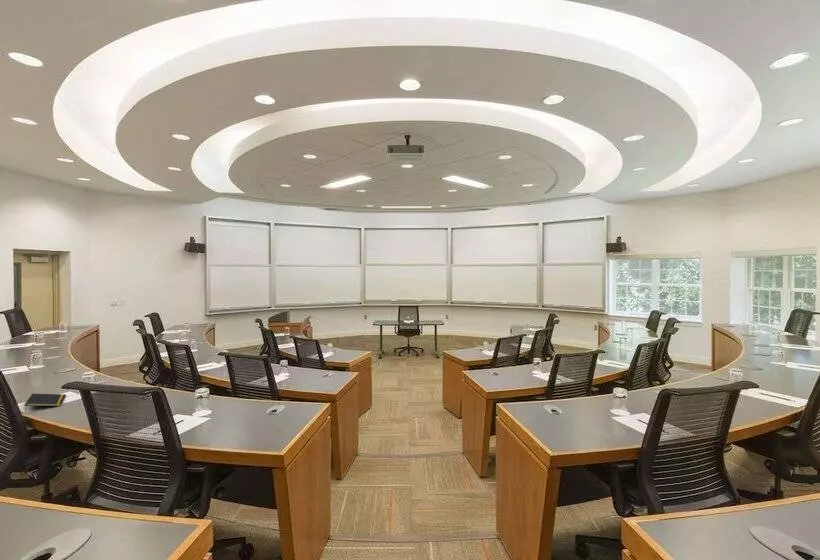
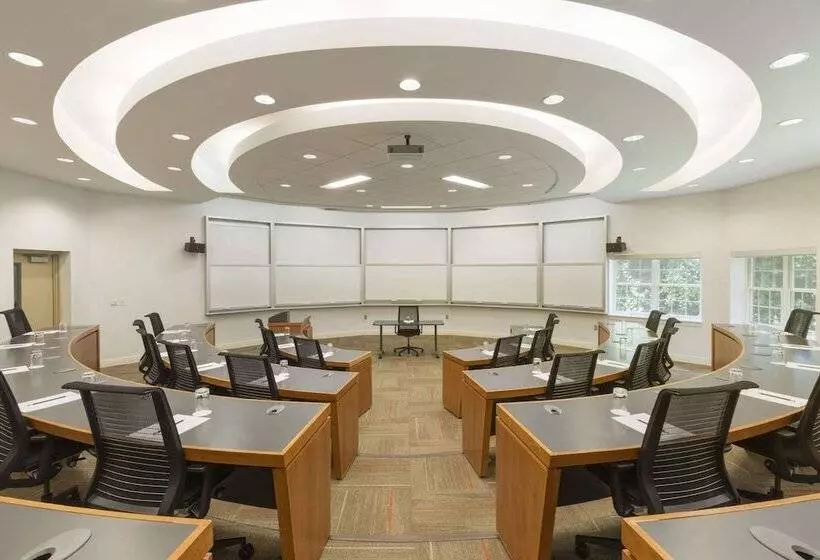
- notepad (46, 399)
